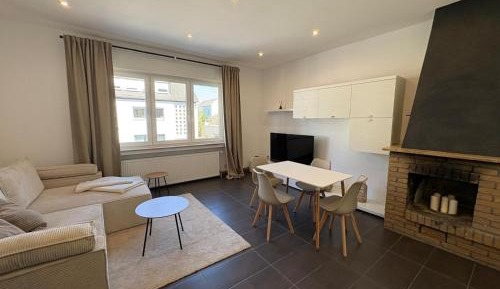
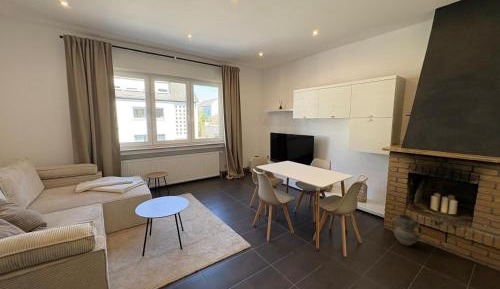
+ ceramic jug (406, 230)
